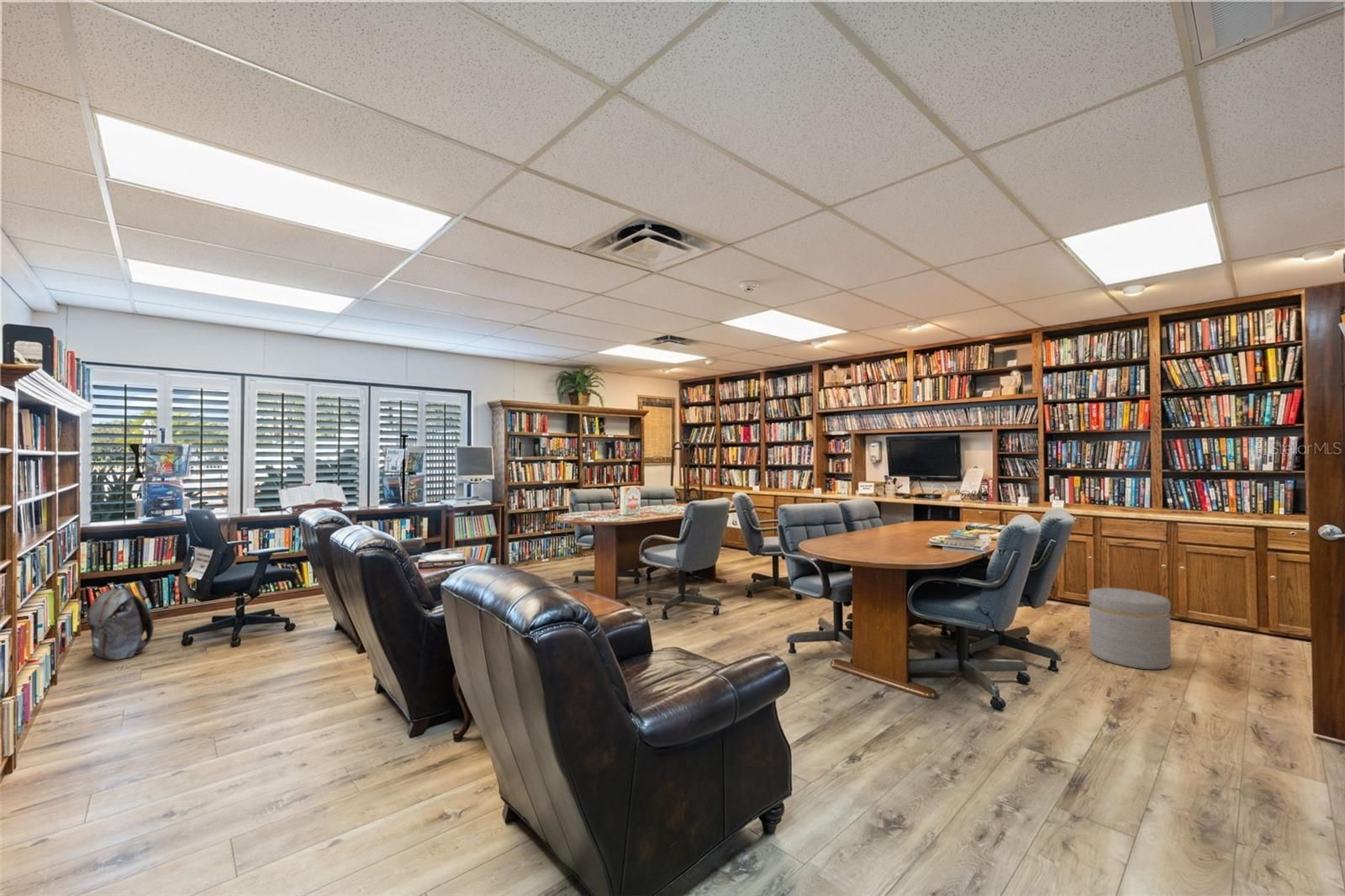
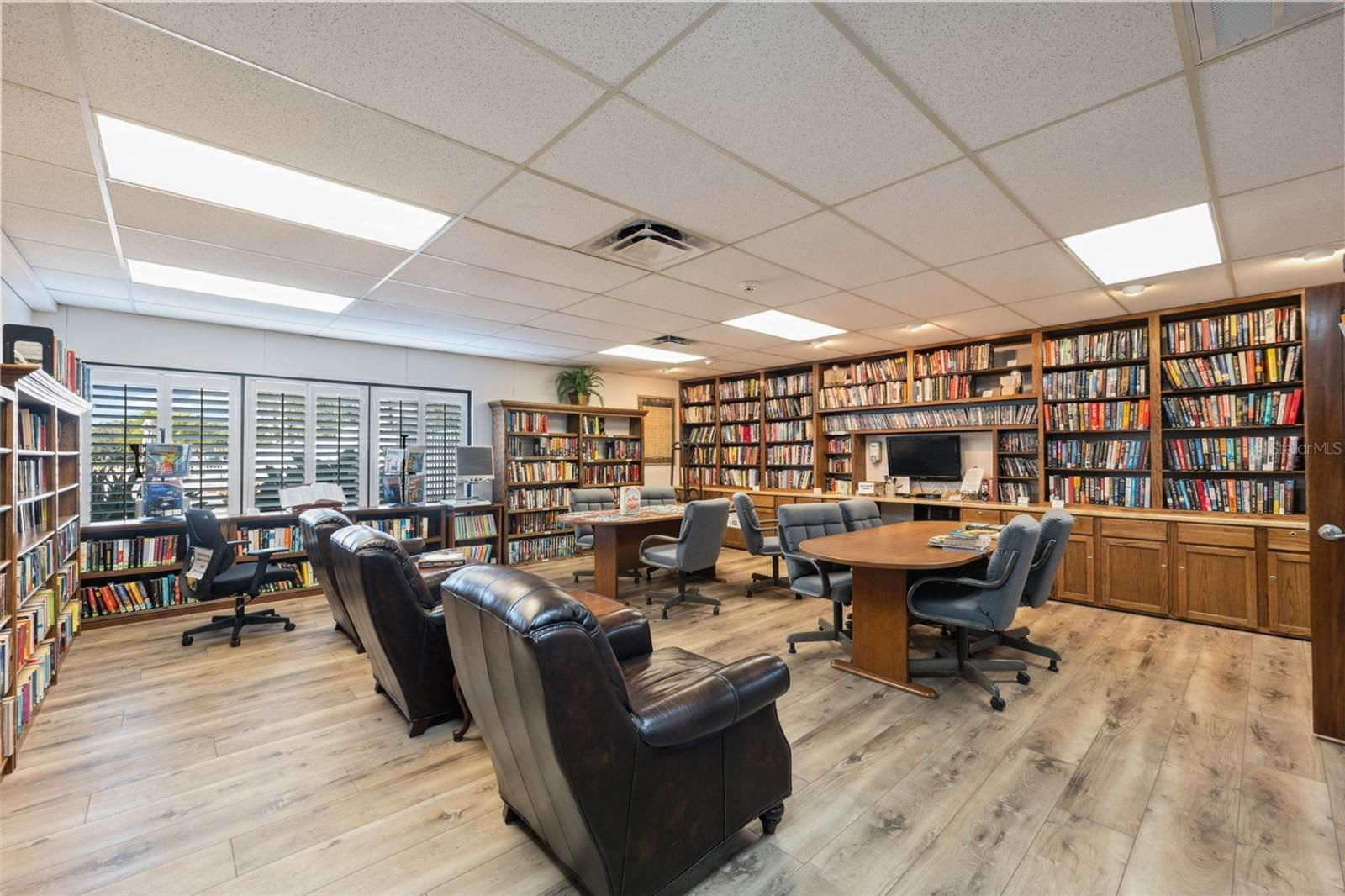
- ottoman (1128, 626)
- backpack (119, 619)
